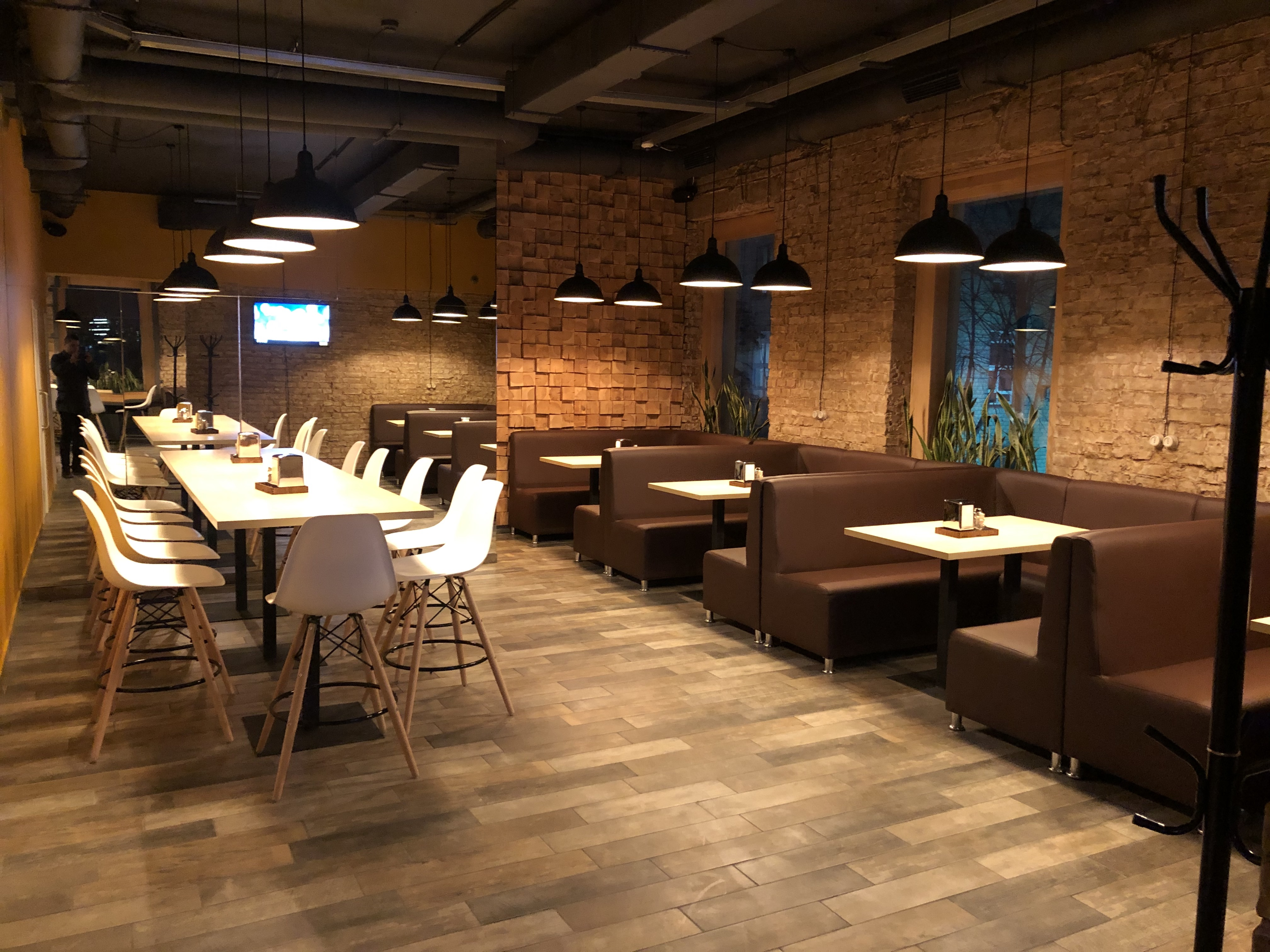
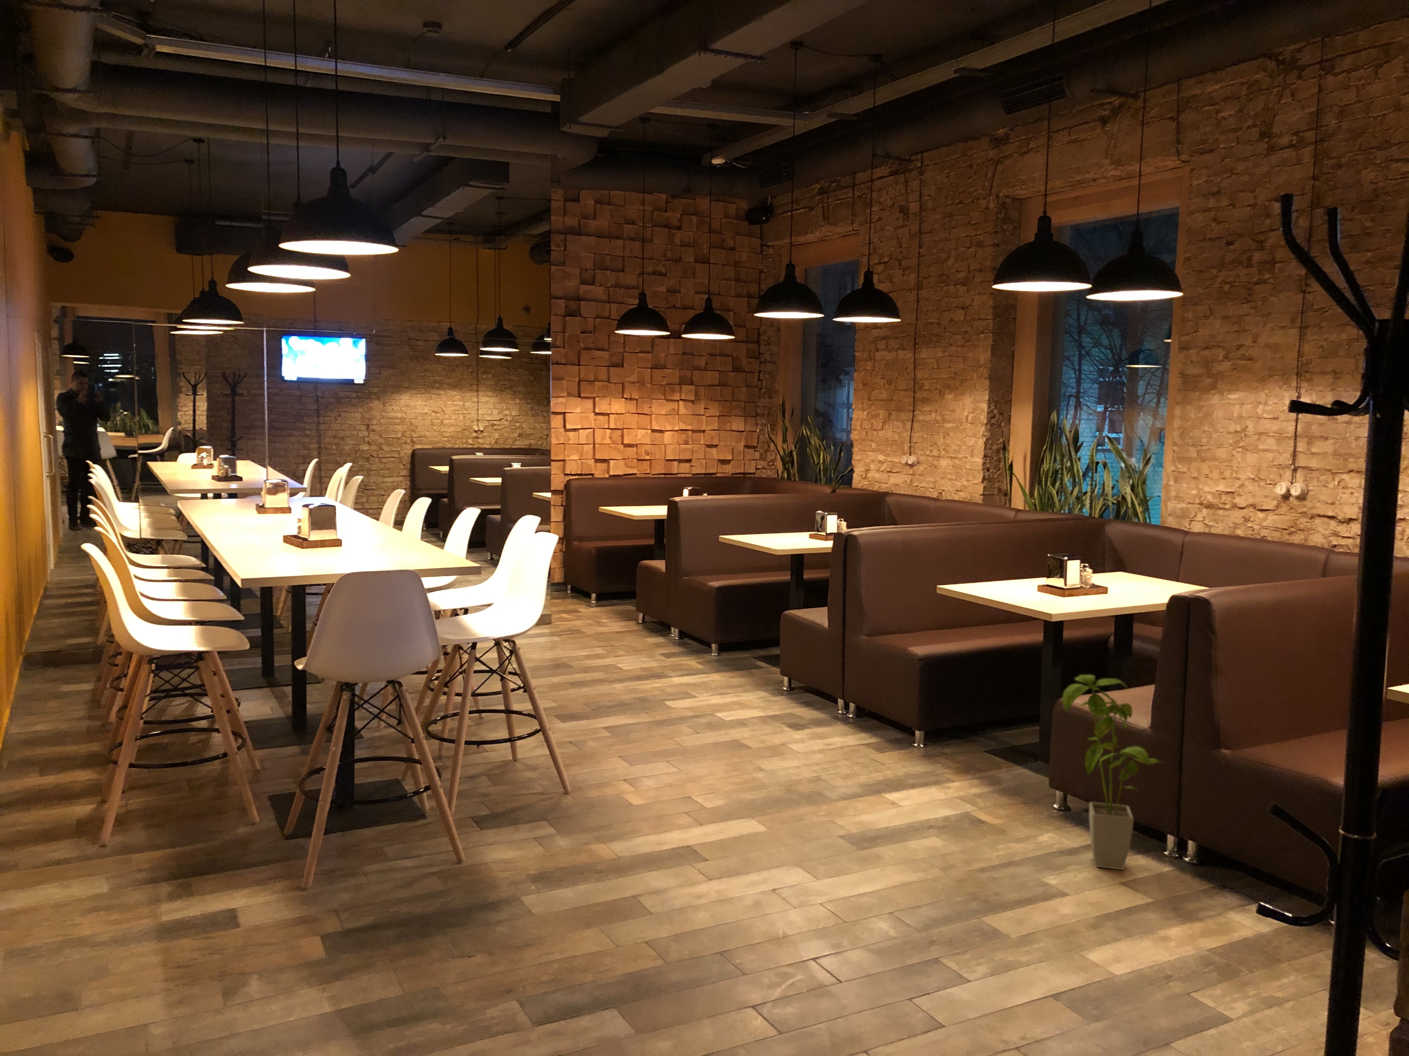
+ house plant (1109, 774)
